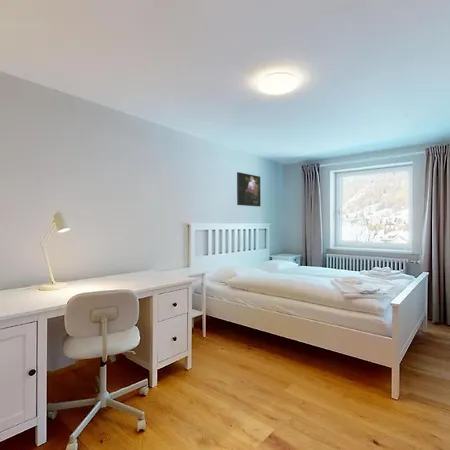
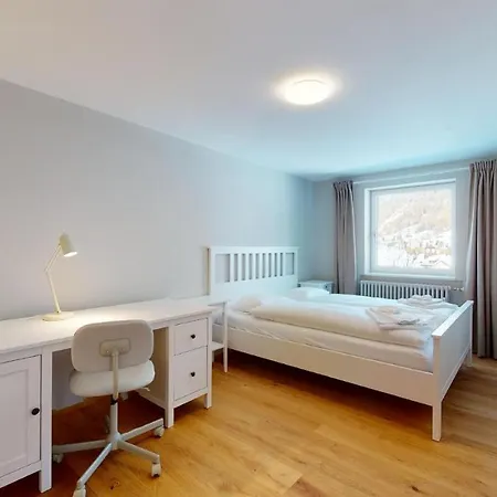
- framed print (249, 190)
